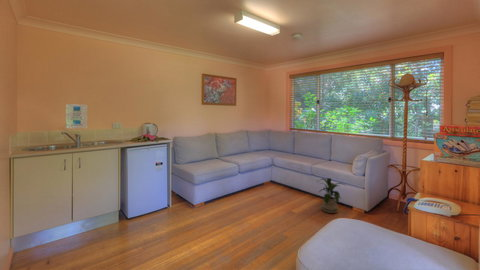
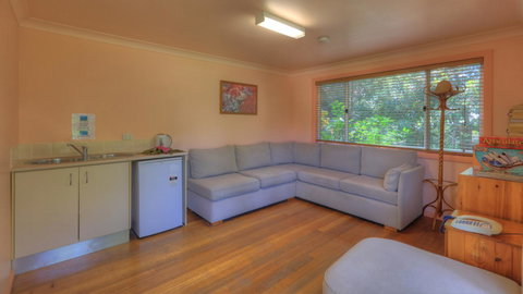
- house plant (332, 192)
